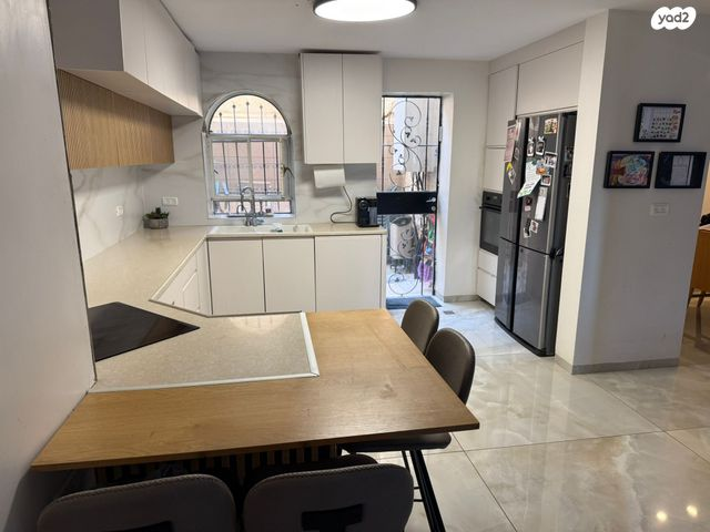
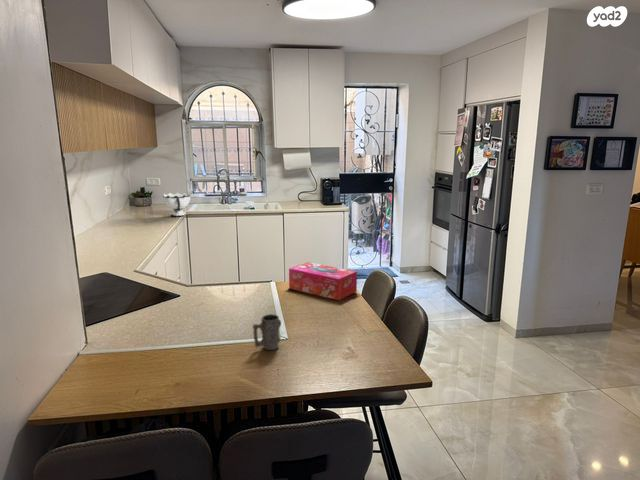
+ bowl (177, 205)
+ tissue box (322, 280)
+ mug (267, 333)
